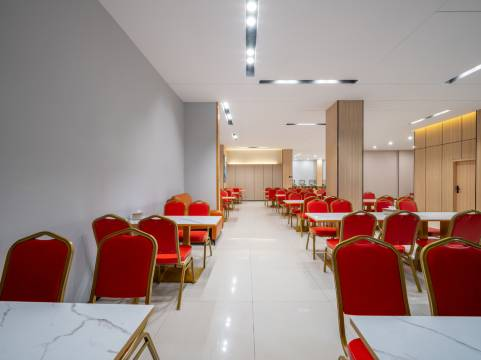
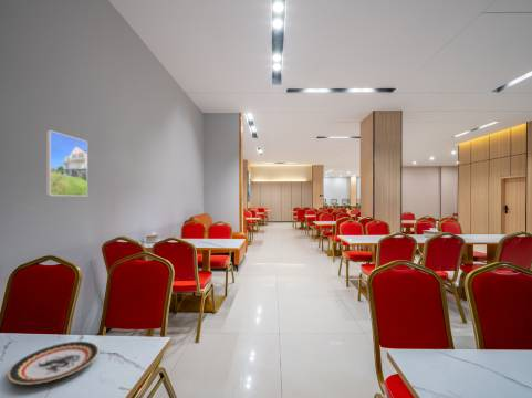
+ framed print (69, 166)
+ plate (56, 362)
